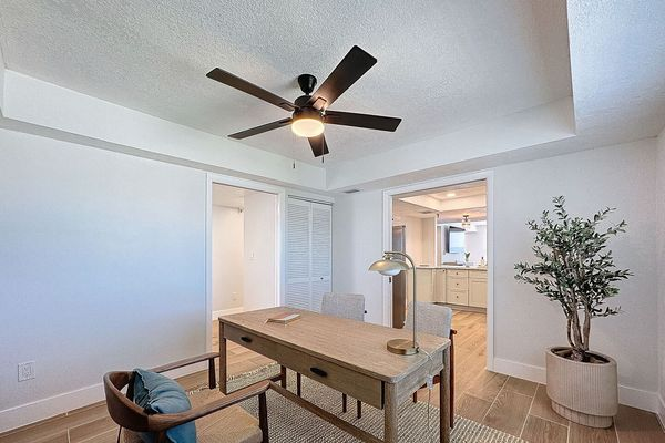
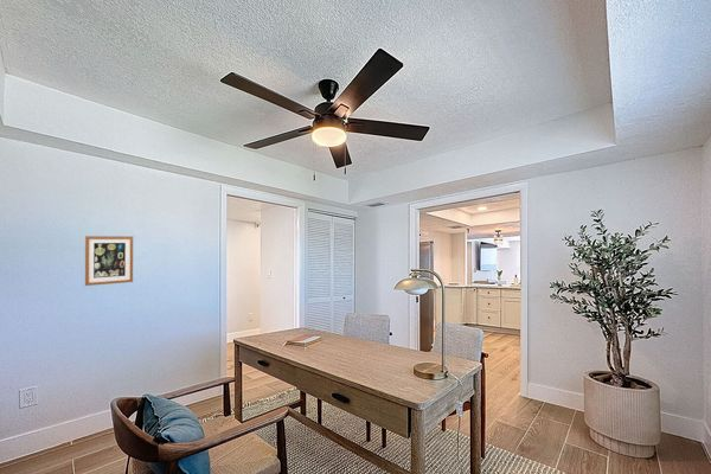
+ wall art (109, 260)
